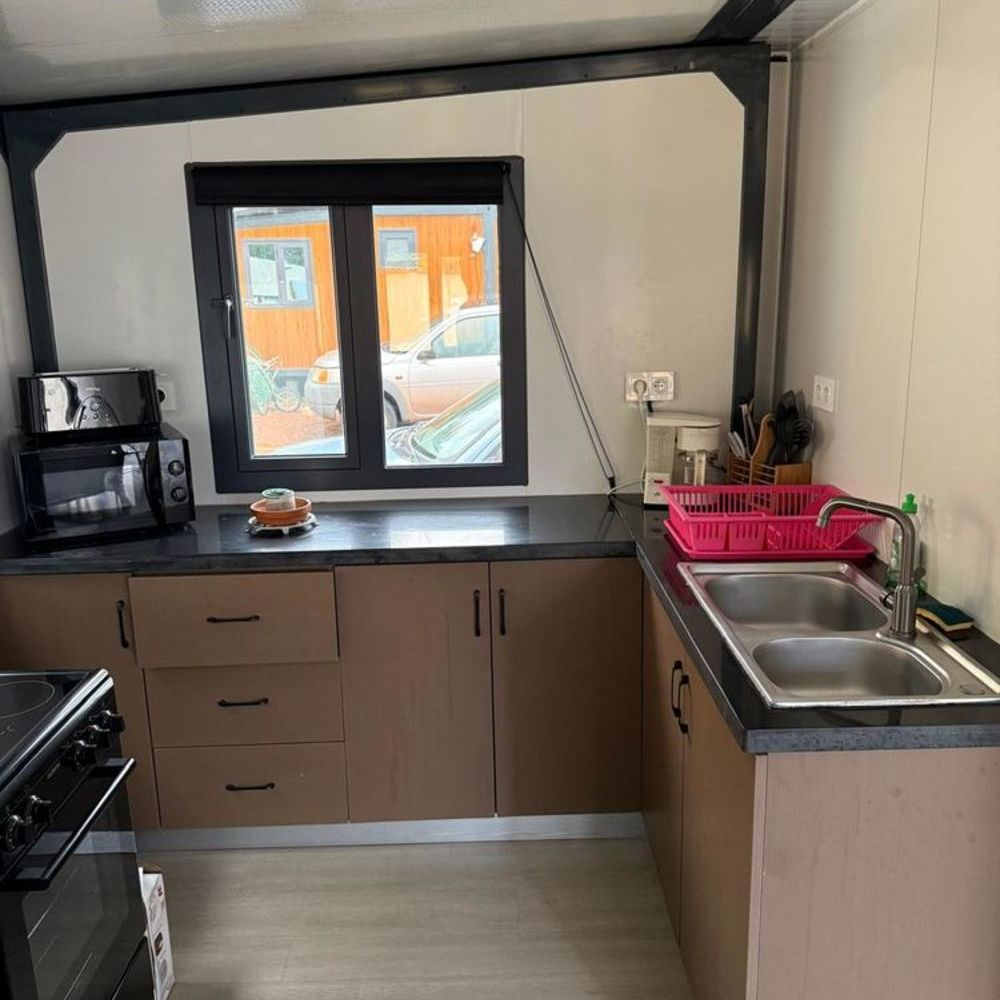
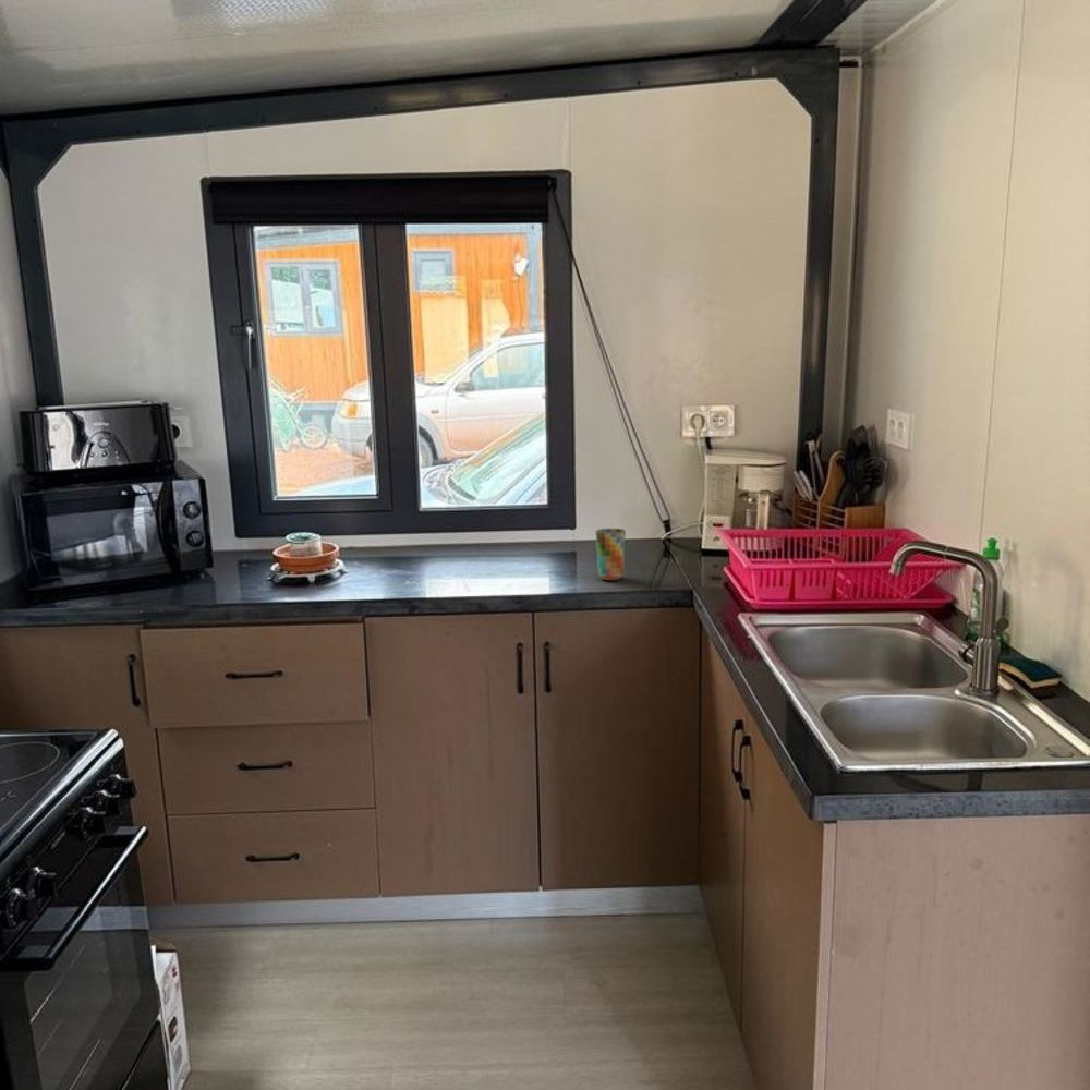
+ cup (610, 554)
